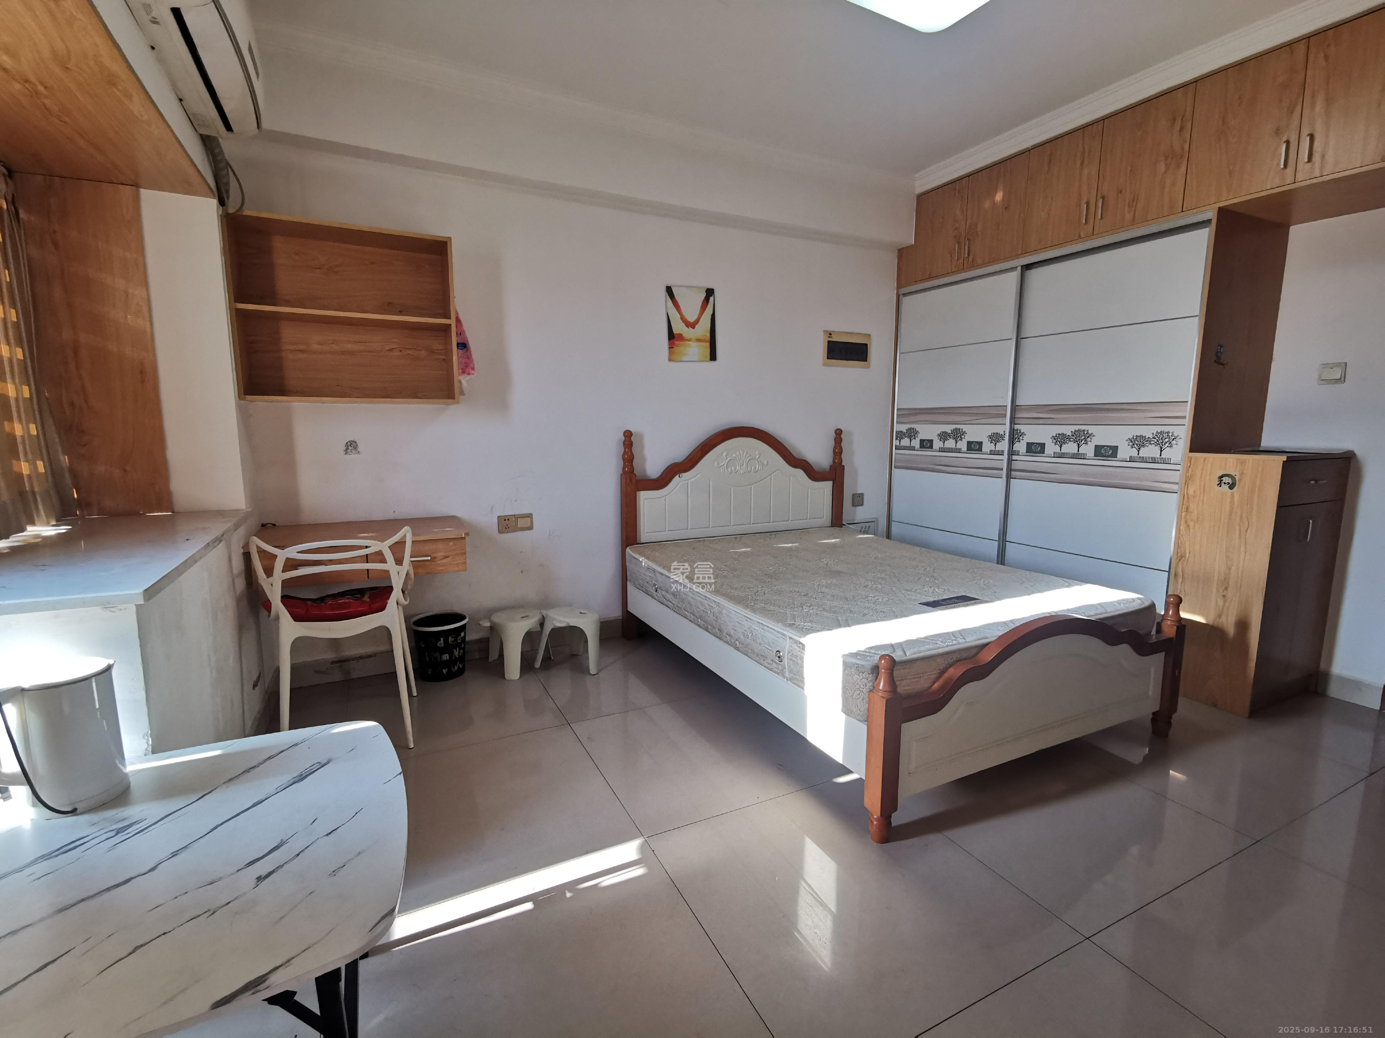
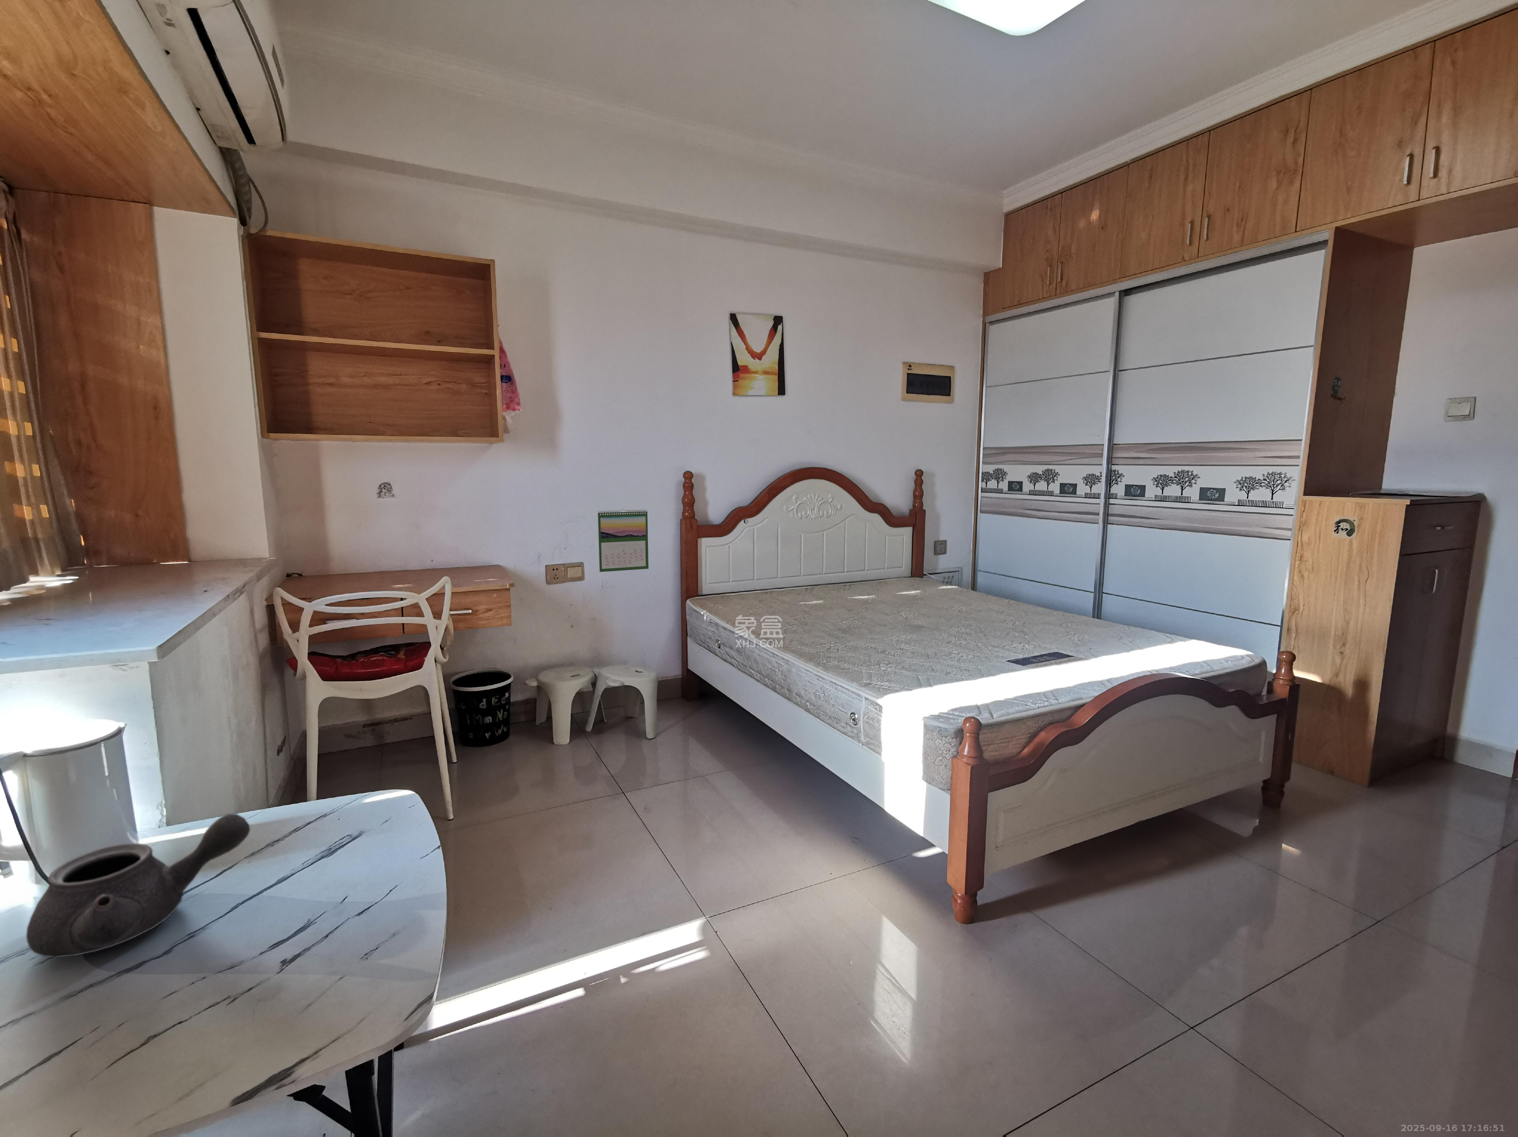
+ teapot (146, 879)
+ calendar (624, 540)
